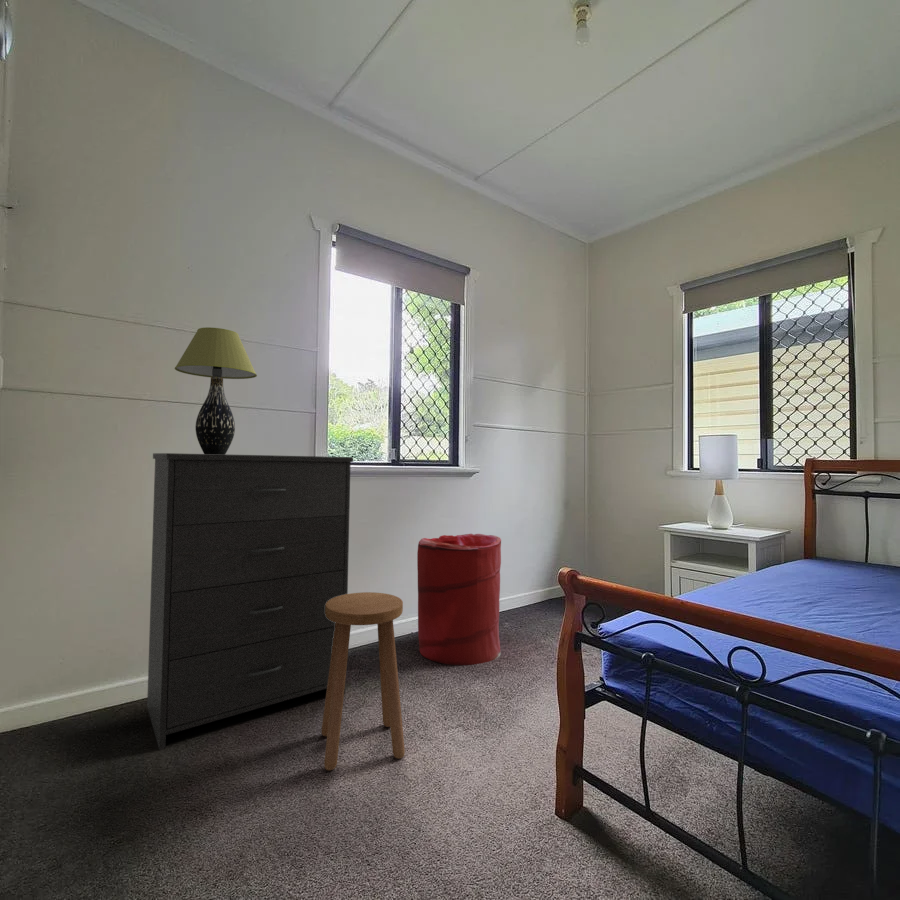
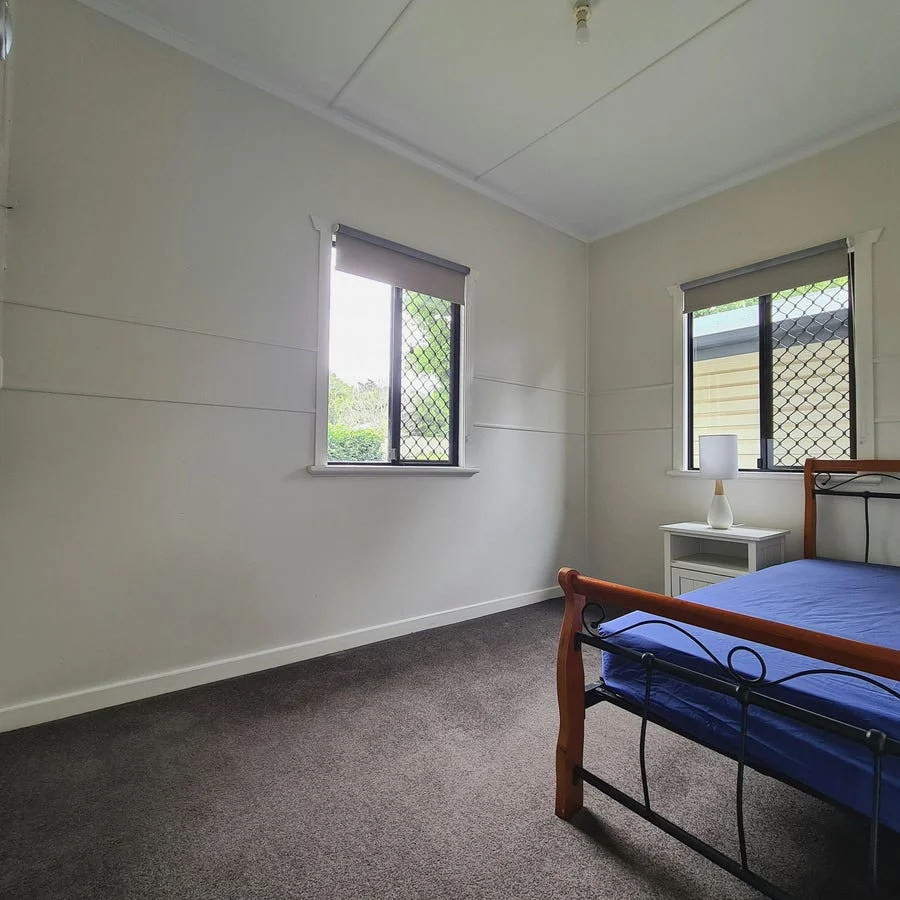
- laundry hamper (458, 591)
- table lamp (216, 392)
- stool (380, 673)
- dresser (253, 577)
